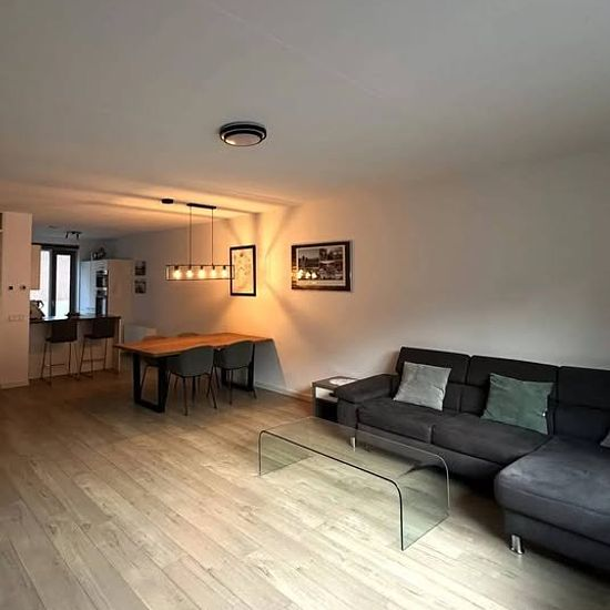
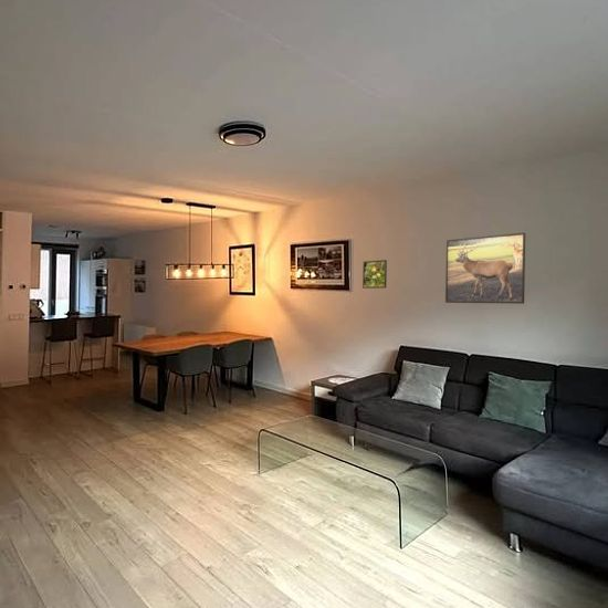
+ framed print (374, 274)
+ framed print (482, 270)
